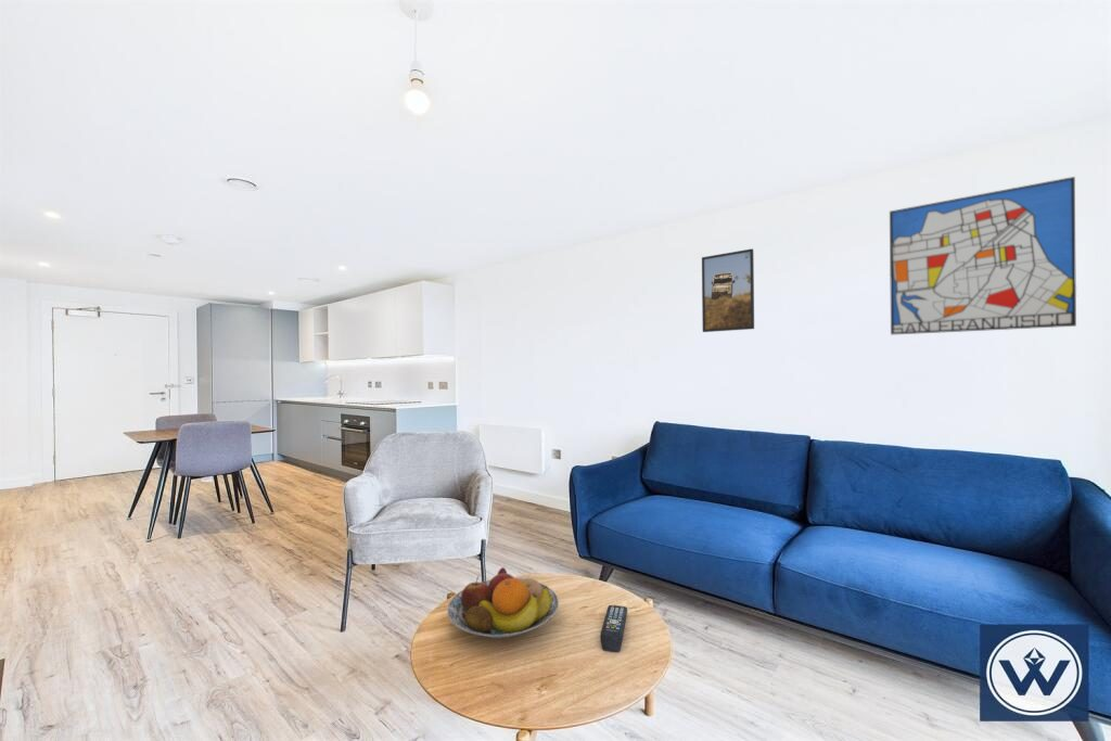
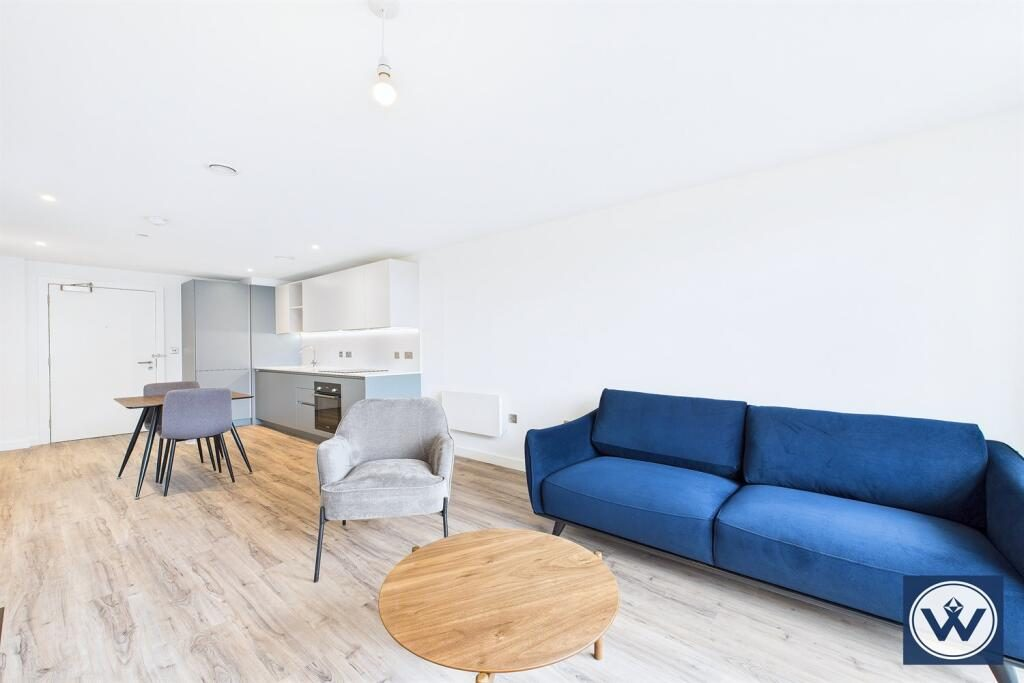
- remote control (614, 624)
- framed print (727, 292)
- wall art (973, 263)
- fruit bowl (503, 598)
